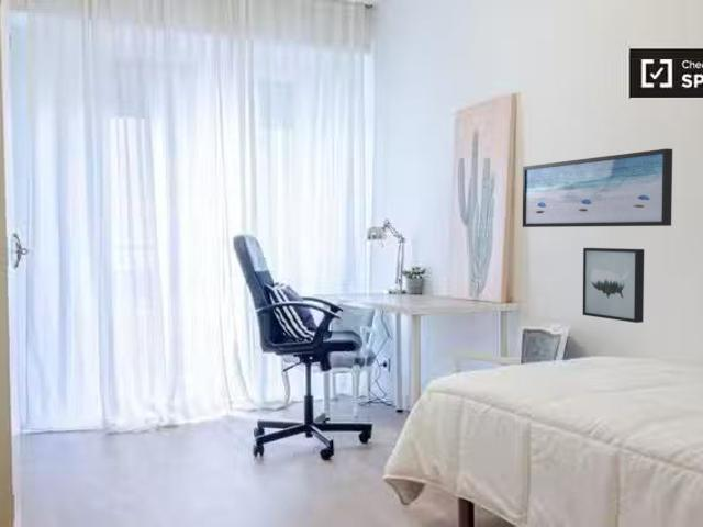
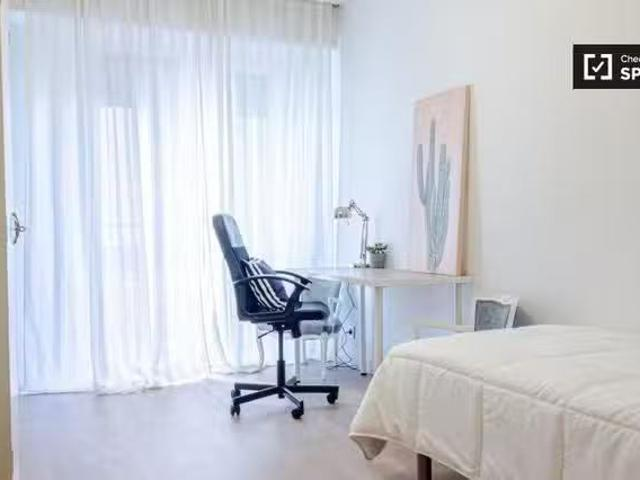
- wall art (612, 283)
- wall art (588, 192)
